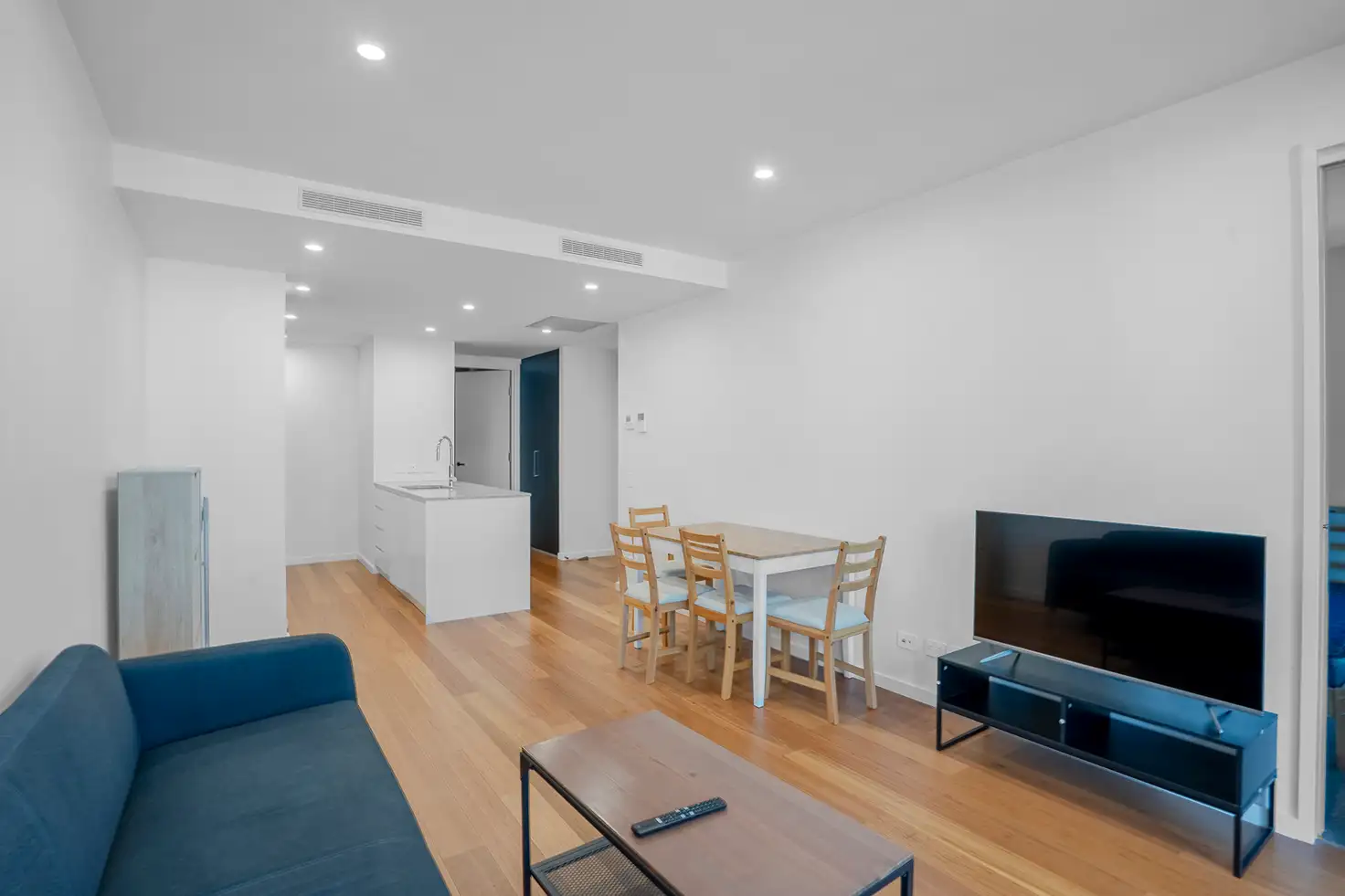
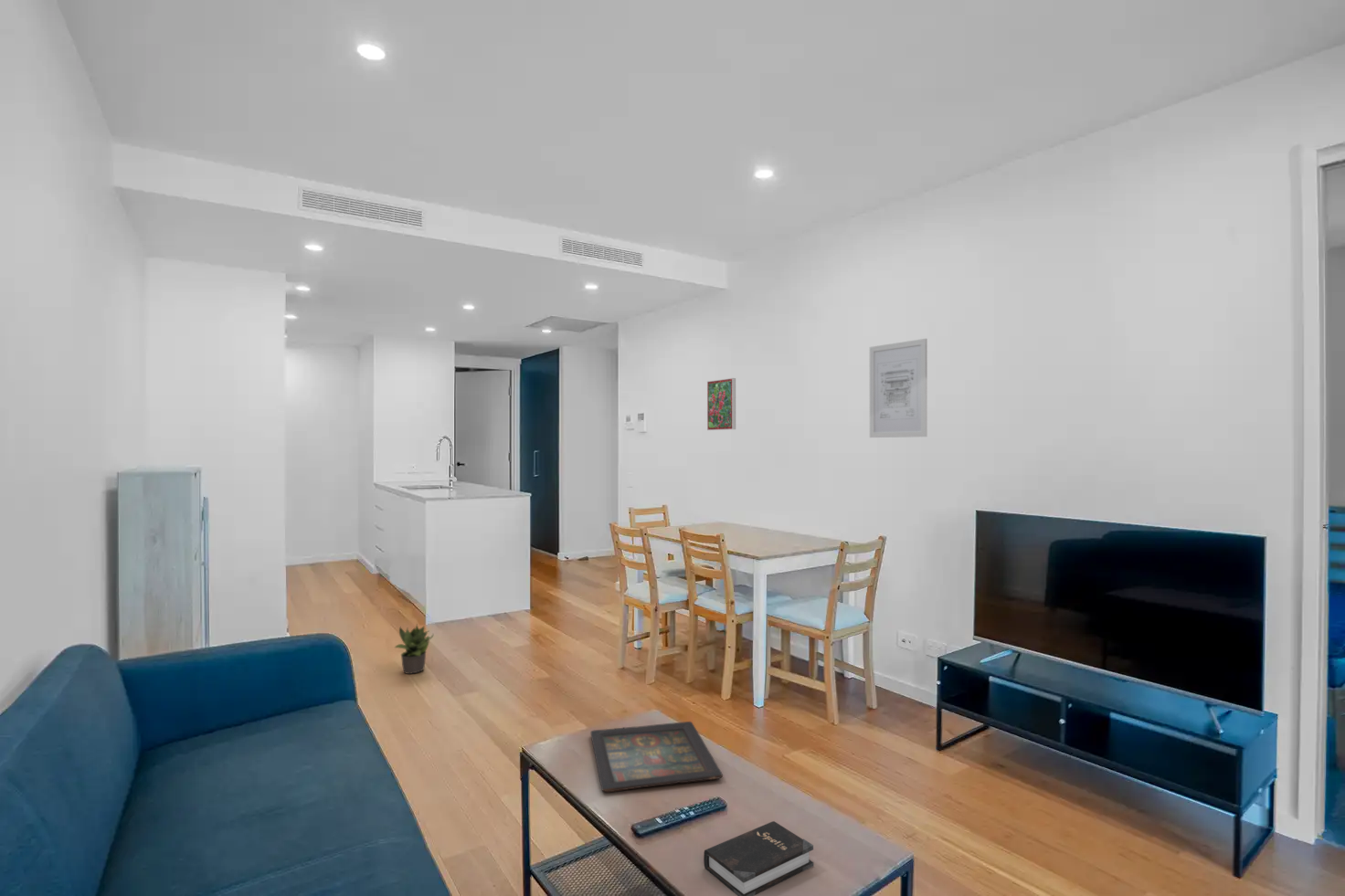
+ icon panel (651, 754)
+ wall art (896, 390)
+ potted plant (412, 648)
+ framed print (721, 405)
+ hardback book (758, 857)
